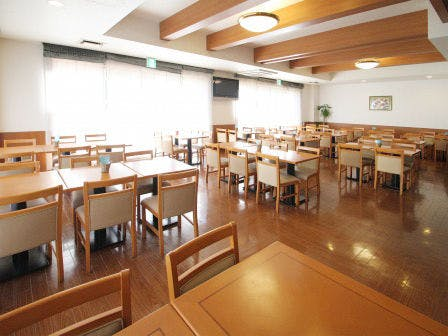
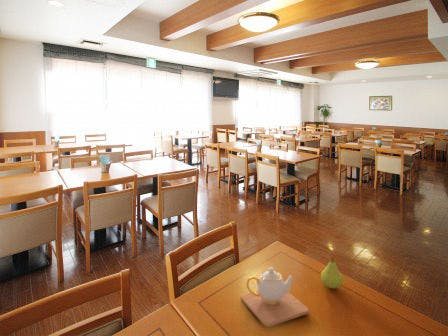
+ teapot (273, 287)
+ fruit (332, 272)
